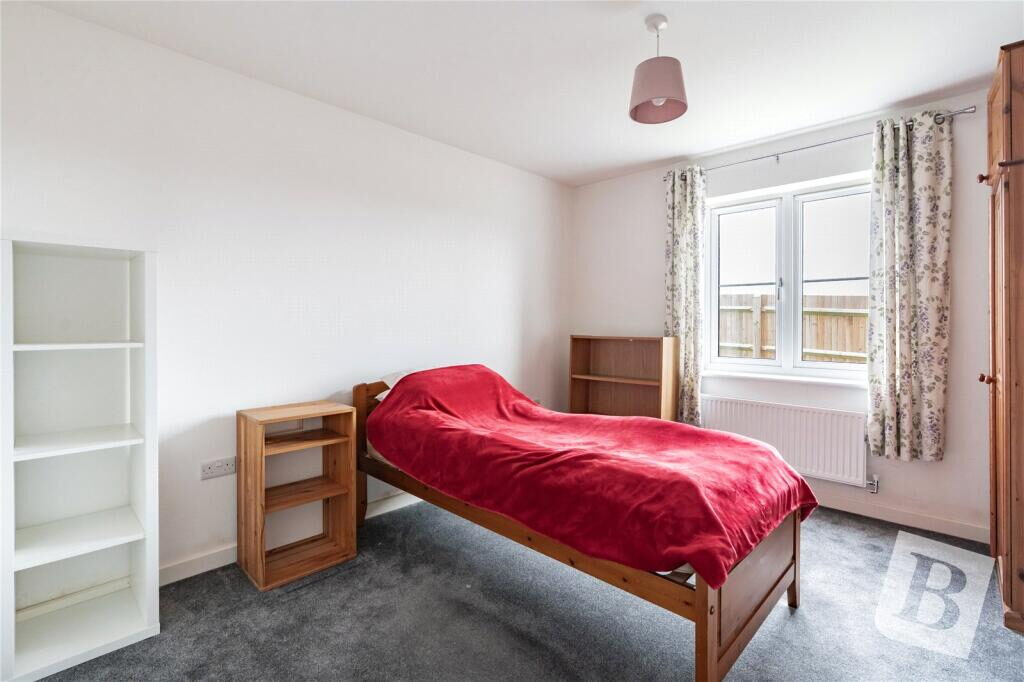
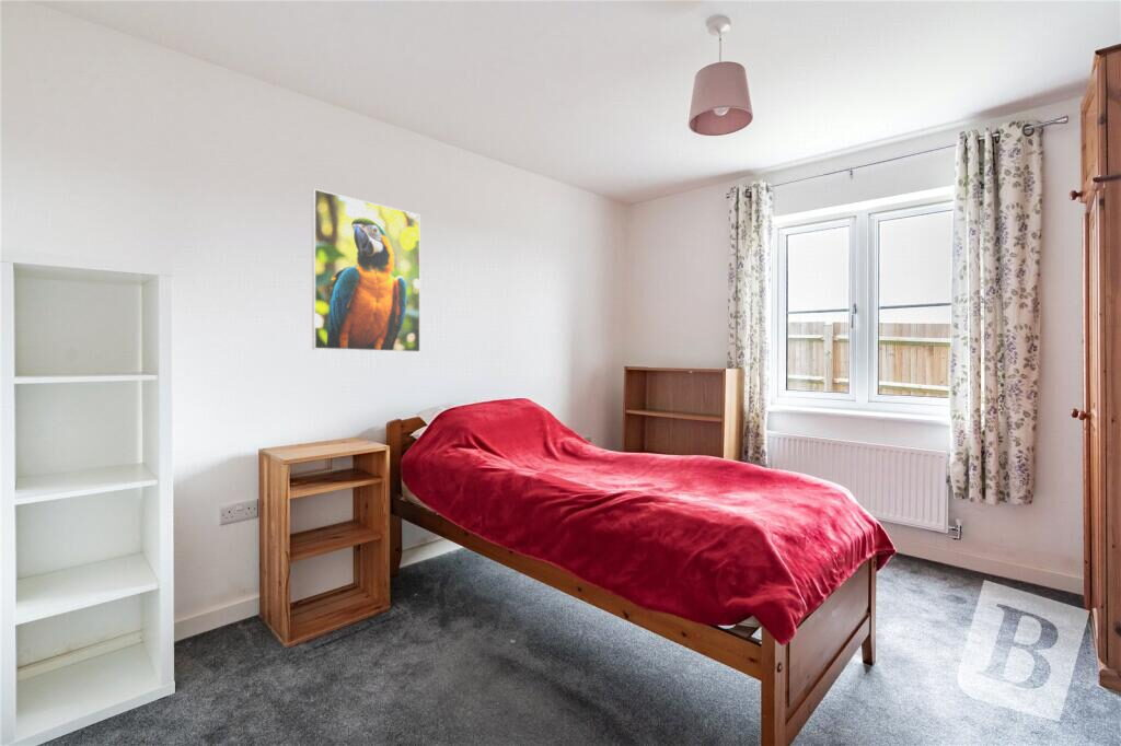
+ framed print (370, 277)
